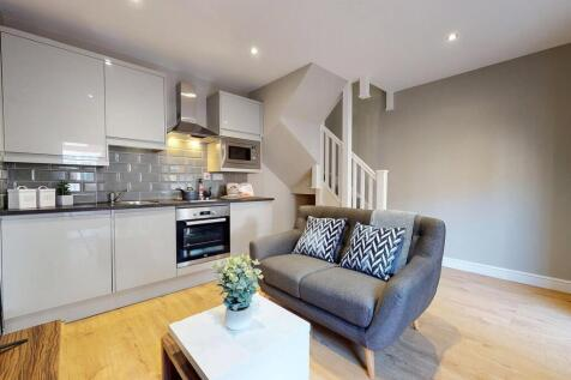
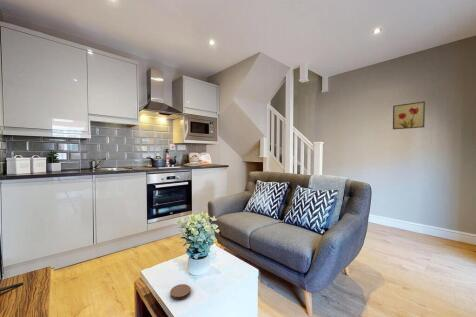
+ coaster (180, 291)
+ wall art (408, 116)
